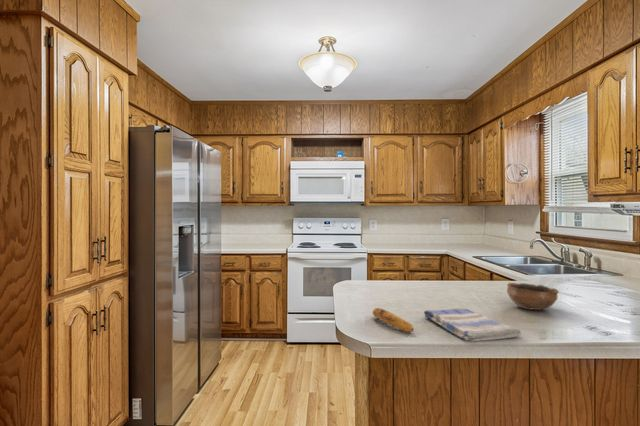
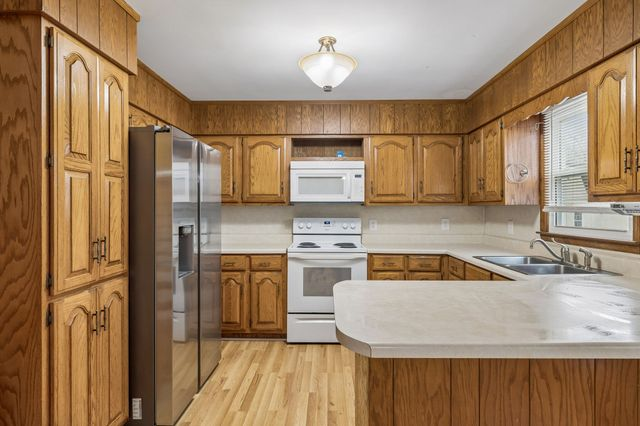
- banana (390, 317)
- bowl (531, 297)
- dish towel (468, 322)
